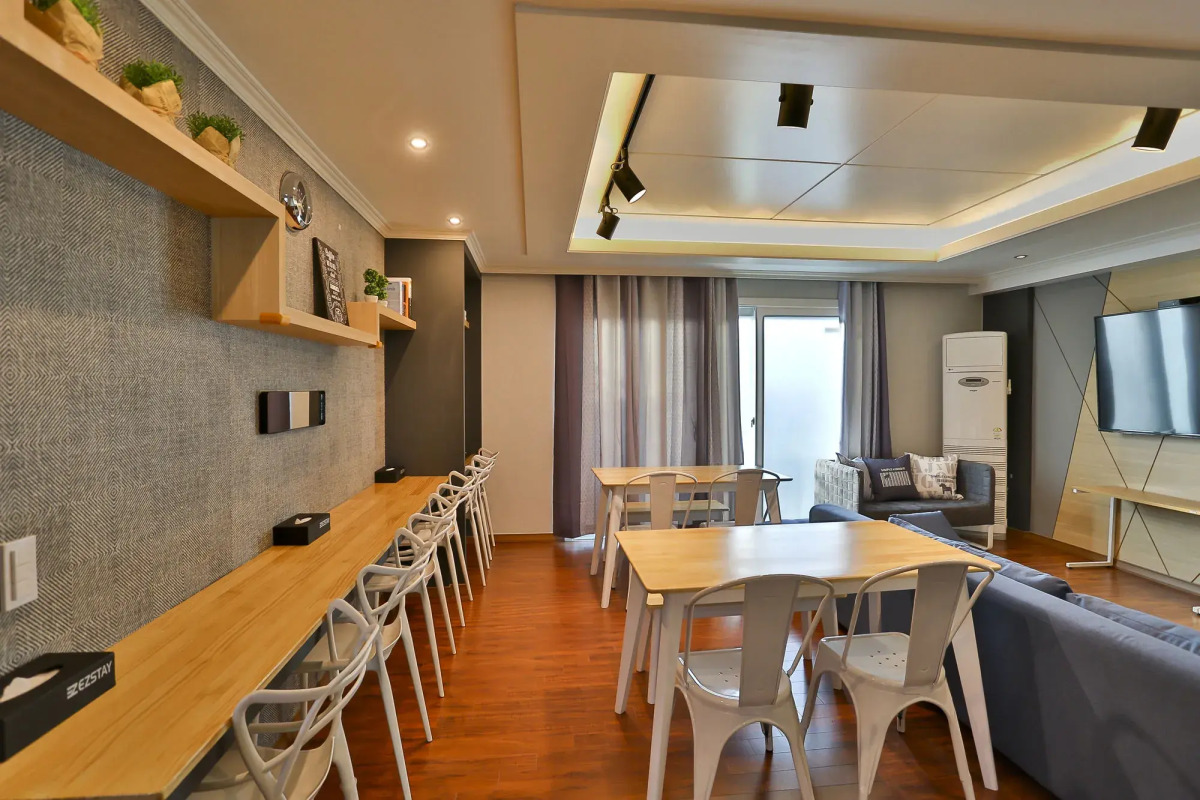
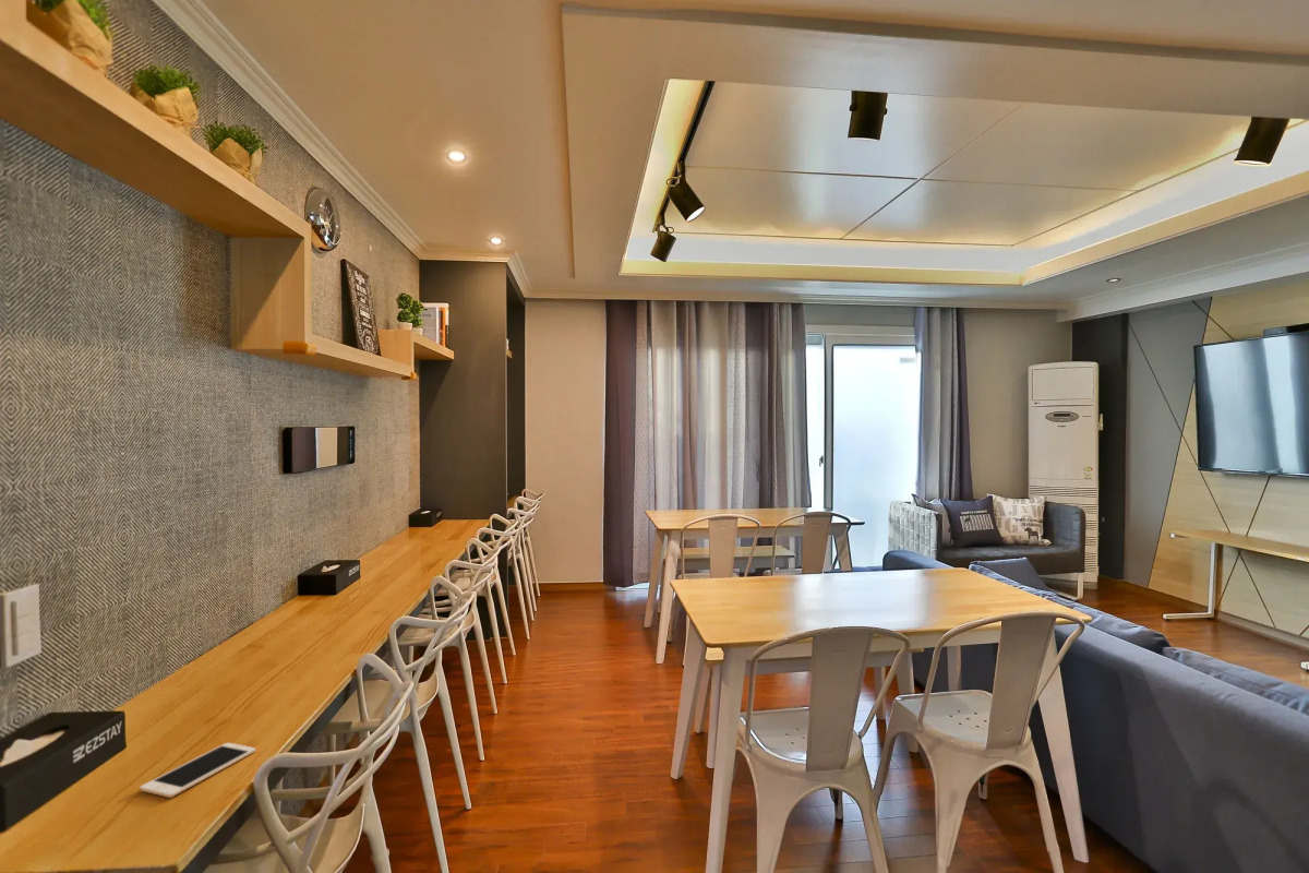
+ cell phone (201, 767)
